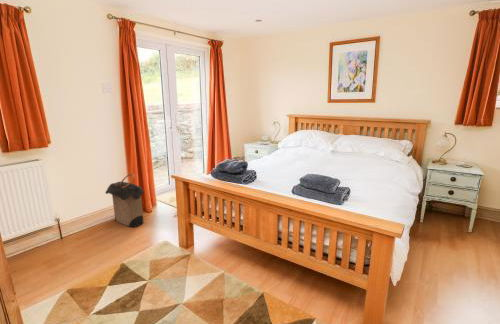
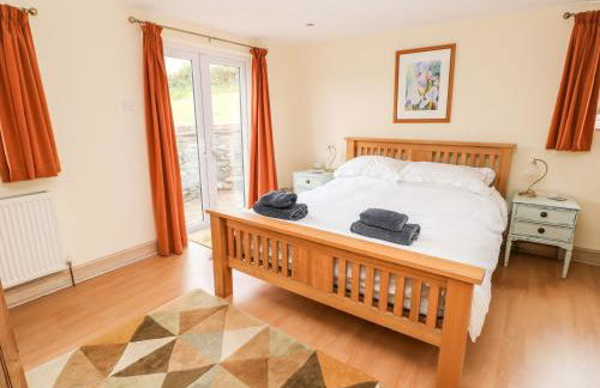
- laundry hamper (125, 198)
